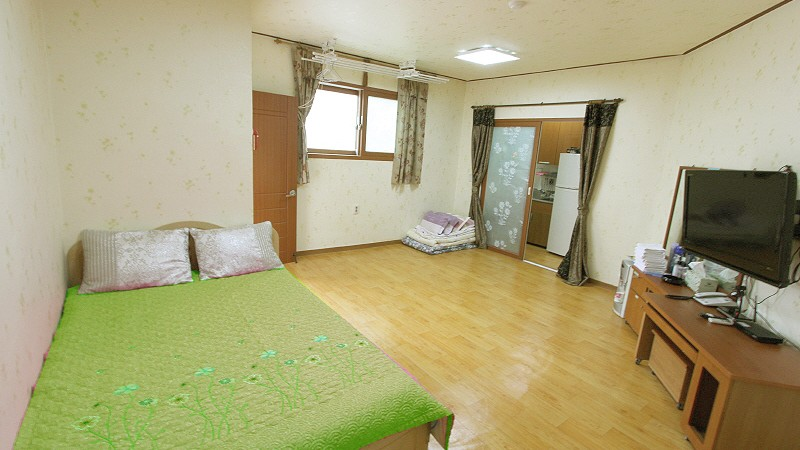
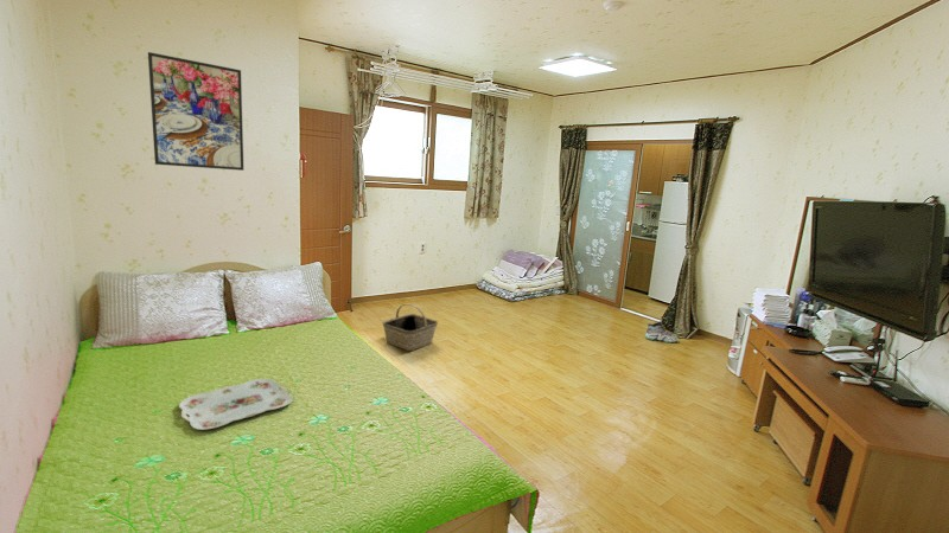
+ basket (410, 323)
+ sneaker (662, 329)
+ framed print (199, 115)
+ serving tray (237, 402)
